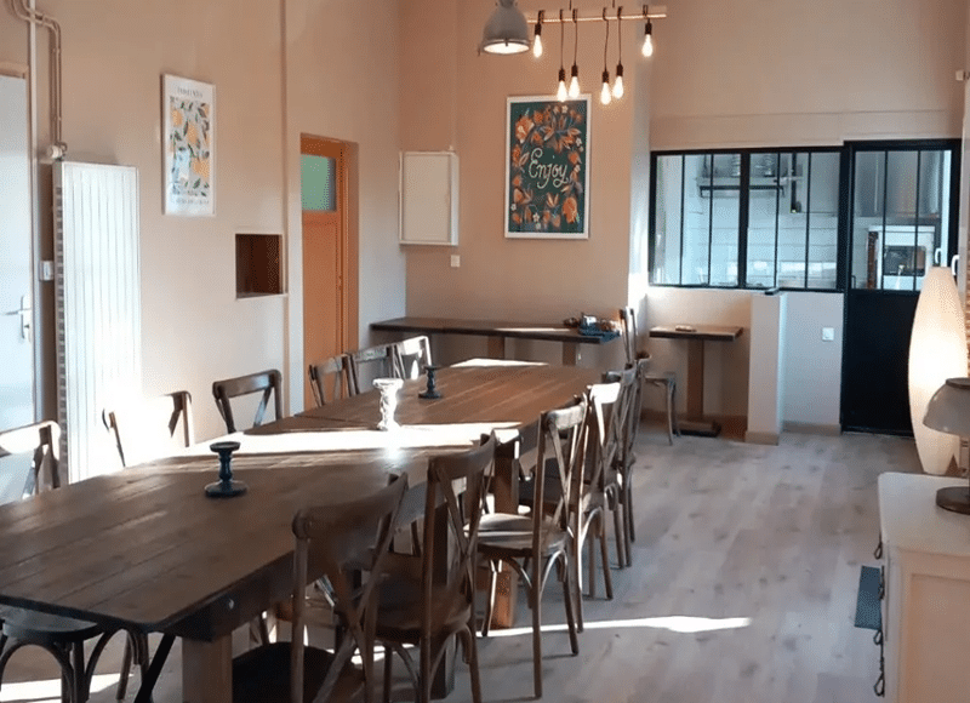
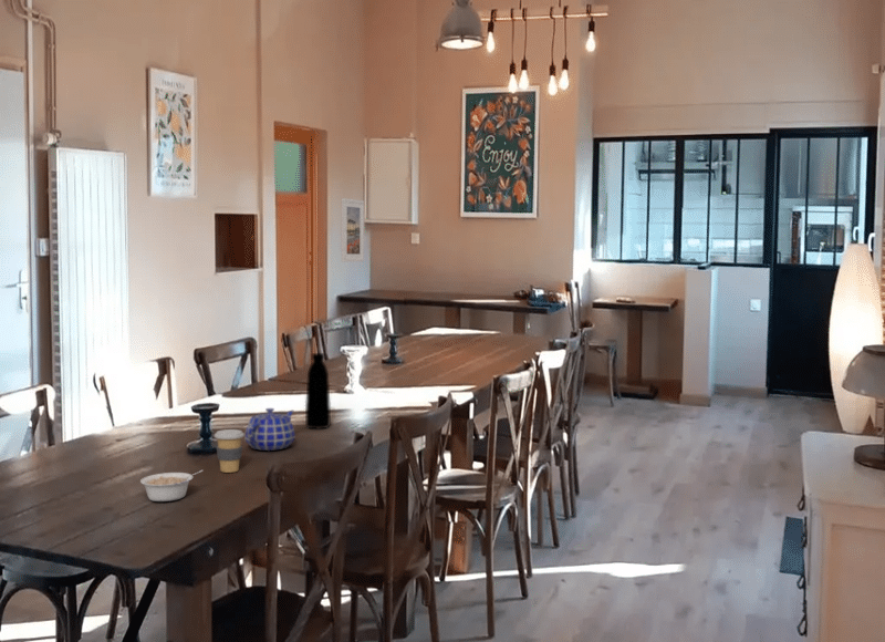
+ teapot (271, 427)
+ coffee cup (229, 451)
+ bottle (317, 390)
+ legume (168, 485)
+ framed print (353, 230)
